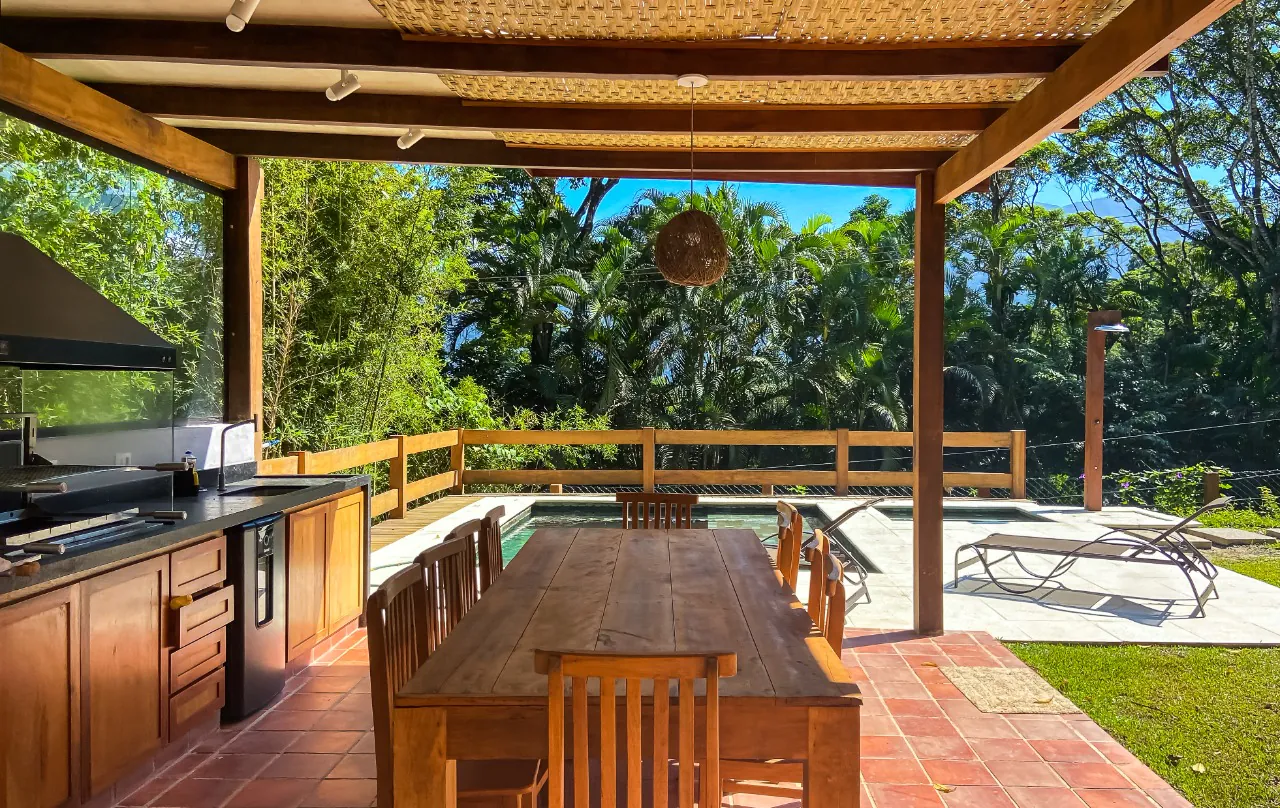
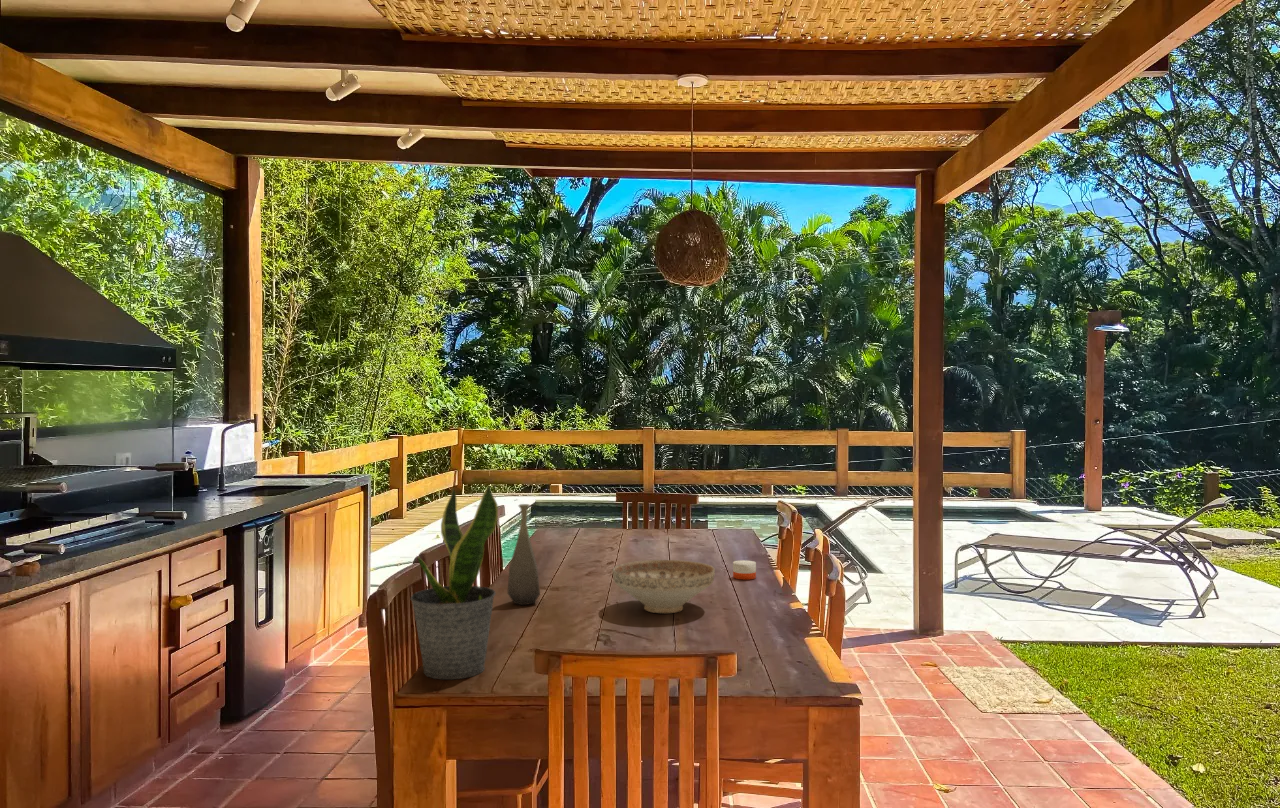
+ decorative bowl (663, 588)
+ bottle (523, 553)
+ potted plant (453, 577)
+ candle (744, 561)
